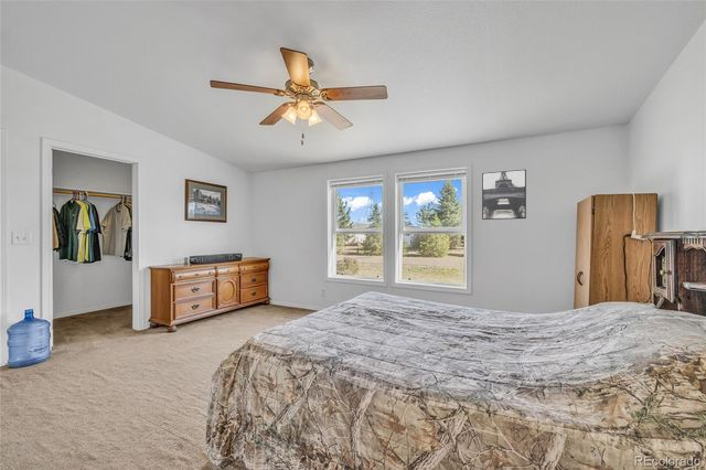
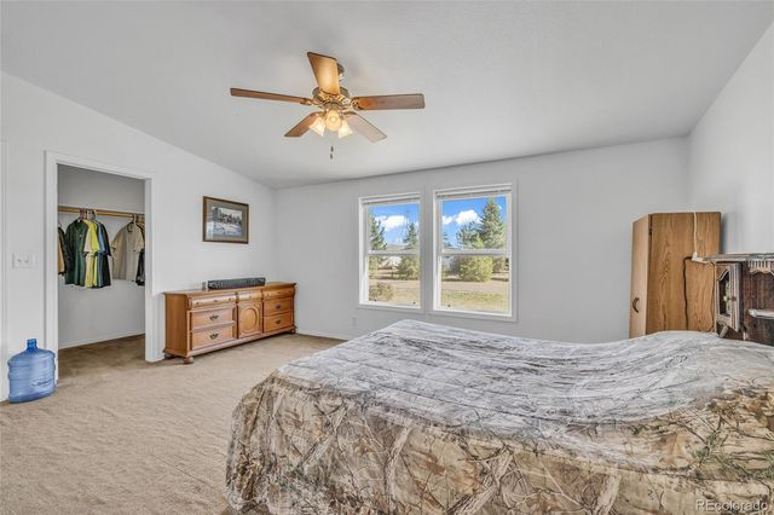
- wall art (503, 195)
